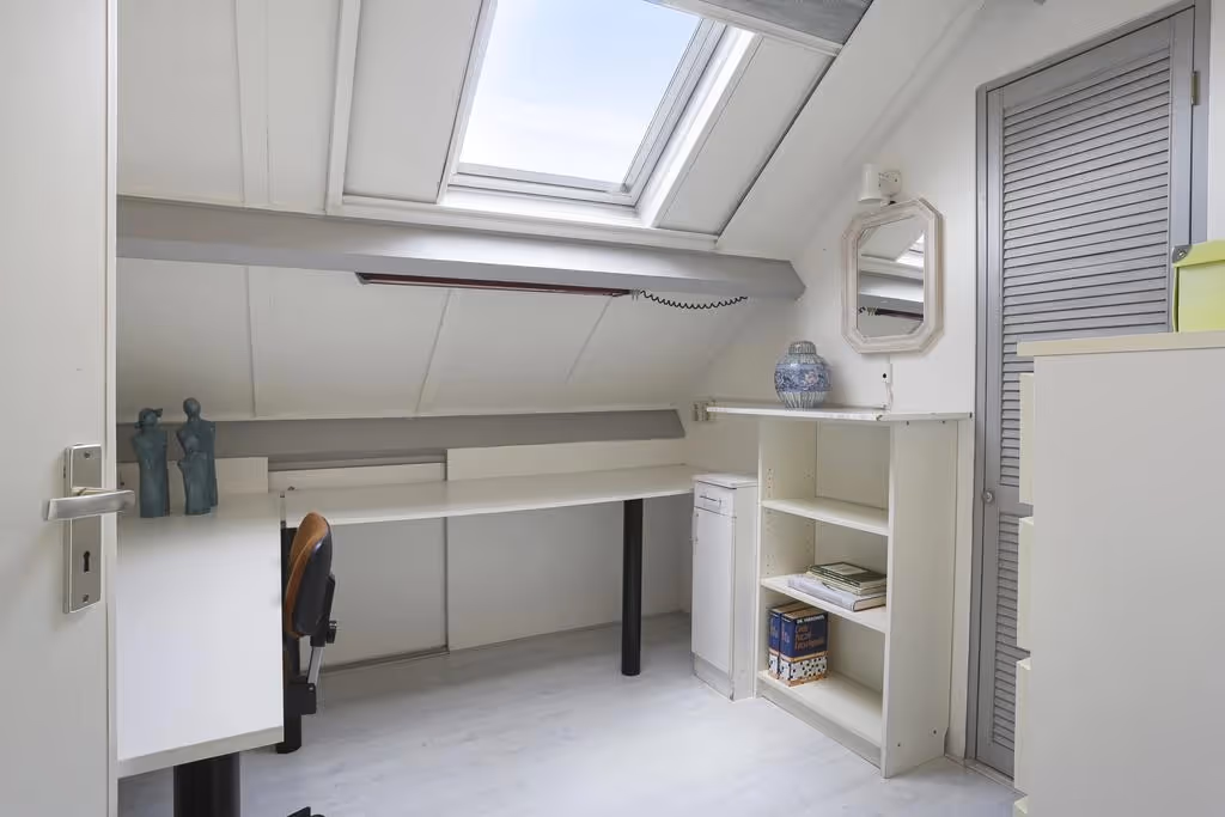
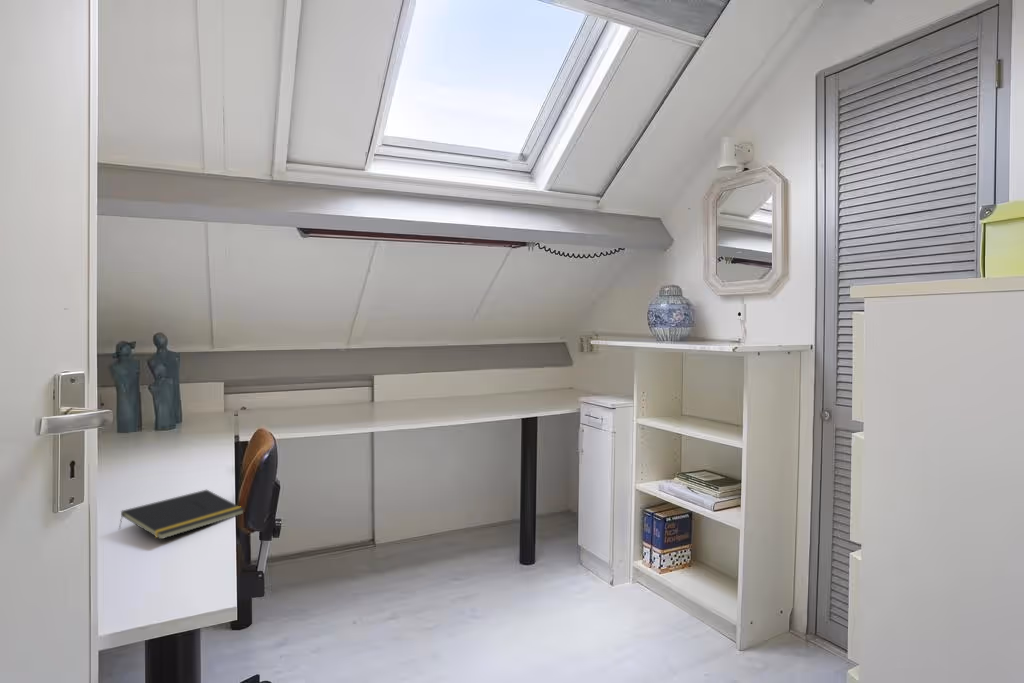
+ notepad (185, 512)
